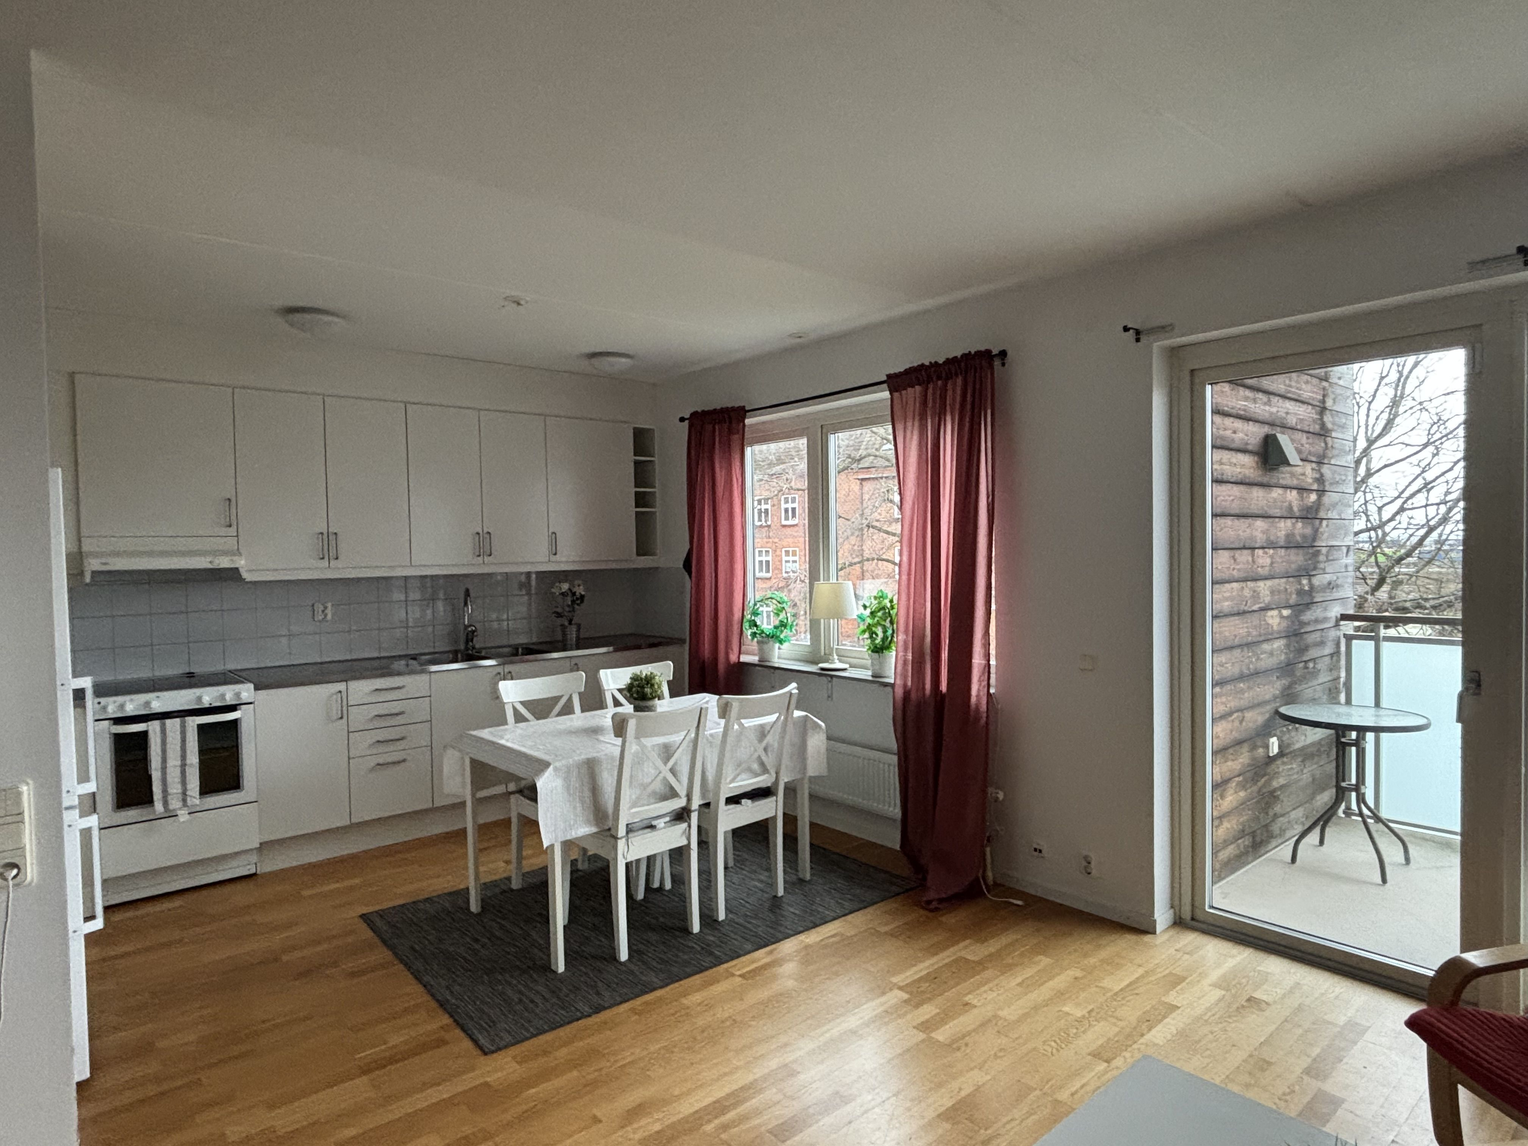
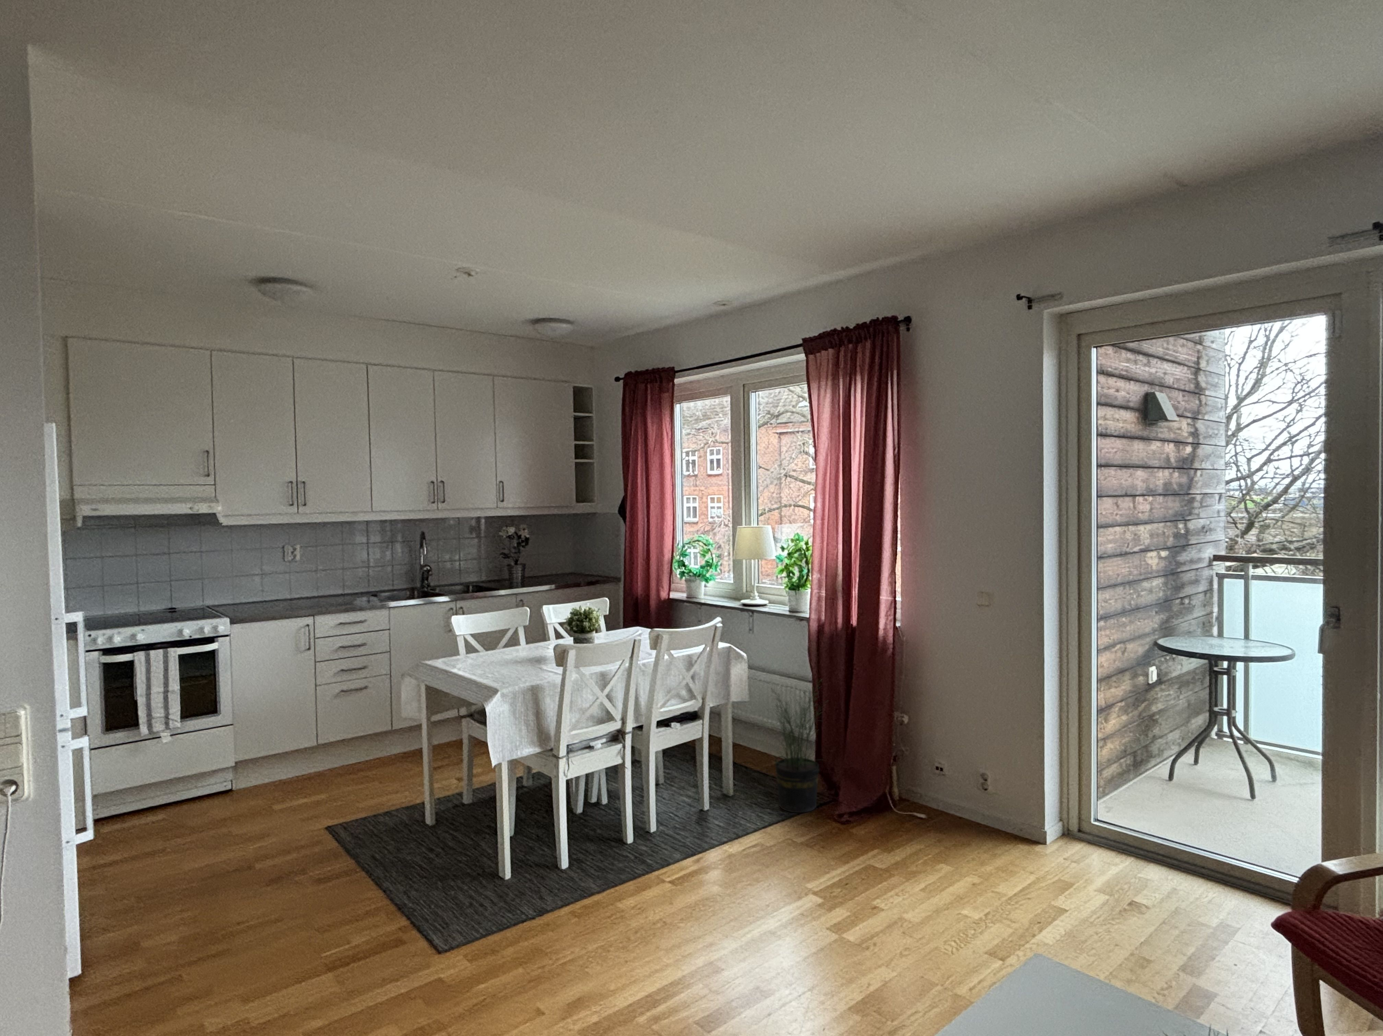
+ potted plant (798, 743)
